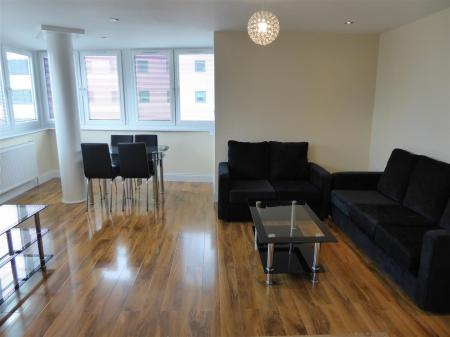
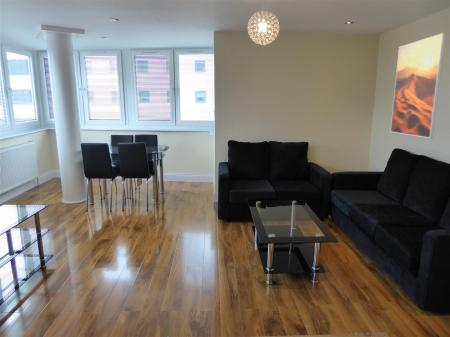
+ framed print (414, 88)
